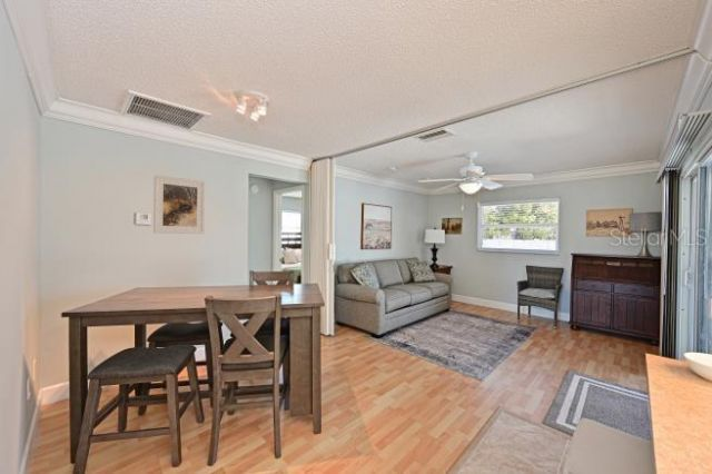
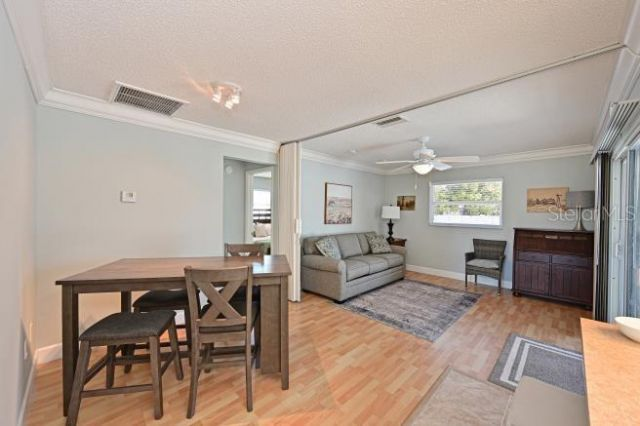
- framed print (180, 206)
